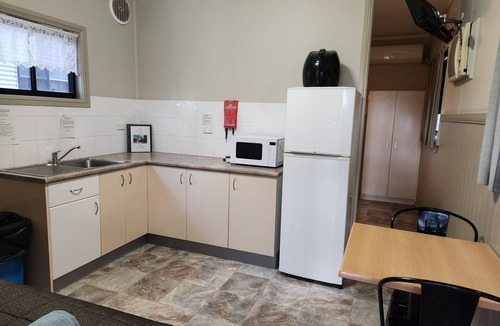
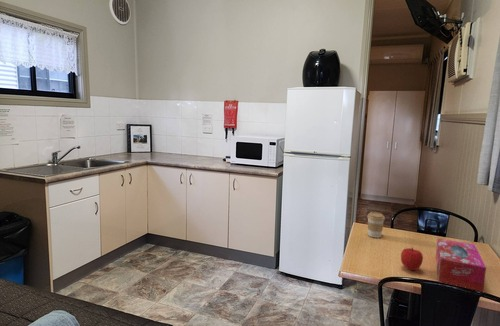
+ tissue box (457, 262)
+ coffee cup (375, 224)
+ fruit (411, 258)
